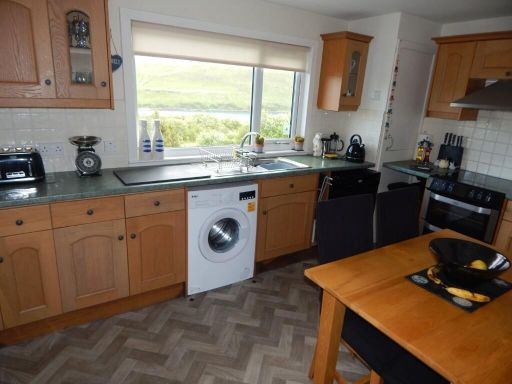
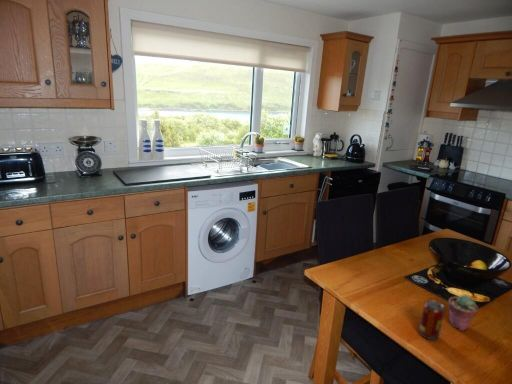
+ potted succulent (462, 310)
+ beverage can (431, 319)
